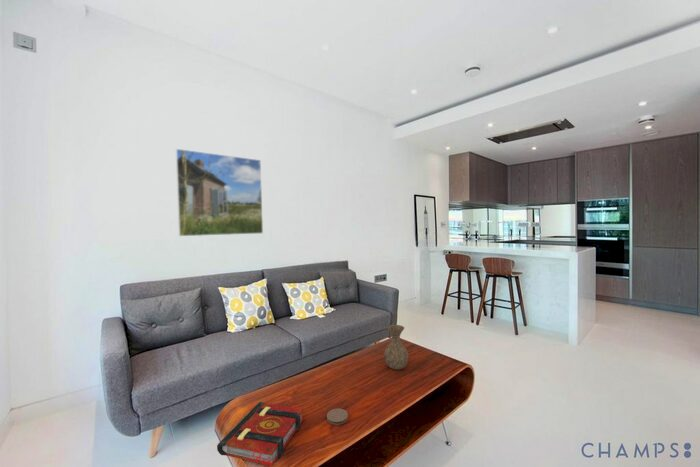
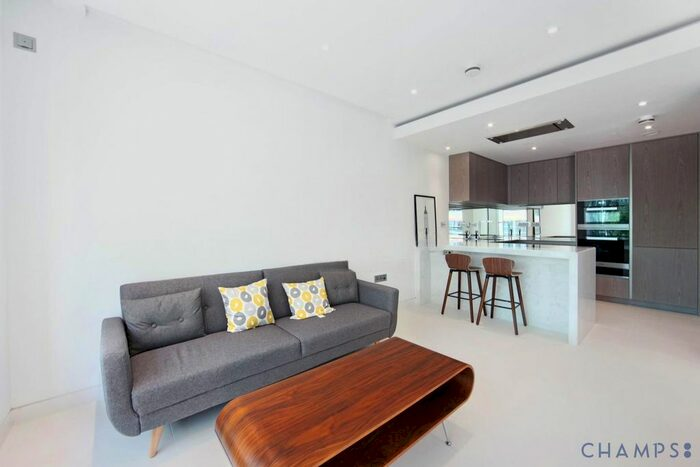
- book (264, 429)
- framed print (223, 195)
- coaster (337, 416)
- vase (396, 347)
